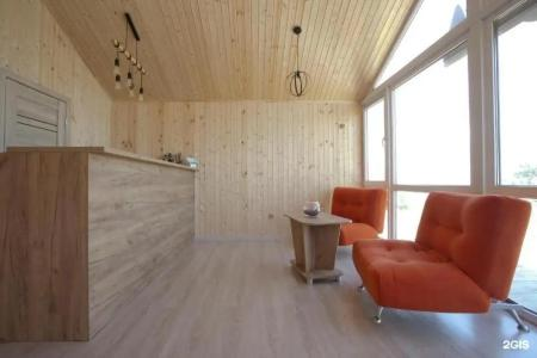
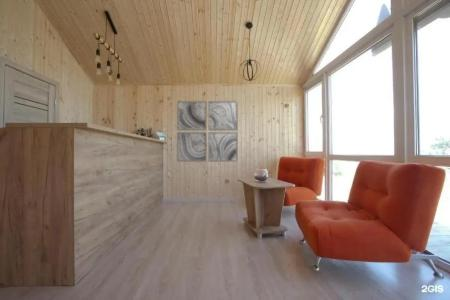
+ wall art (206, 130)
